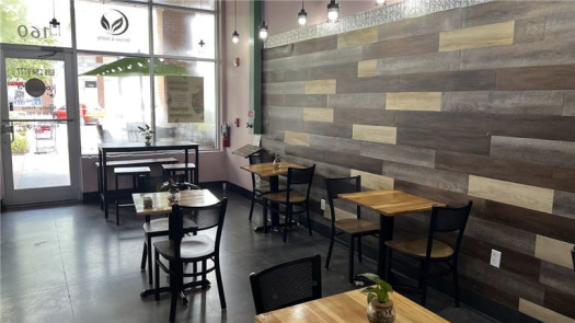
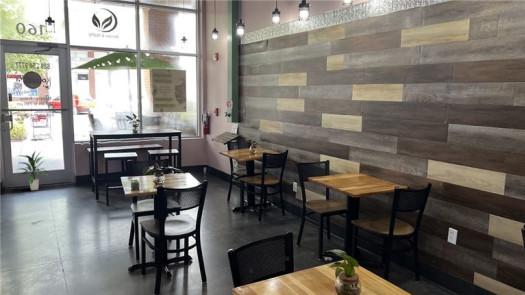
+ indoor plant (32, 170)
